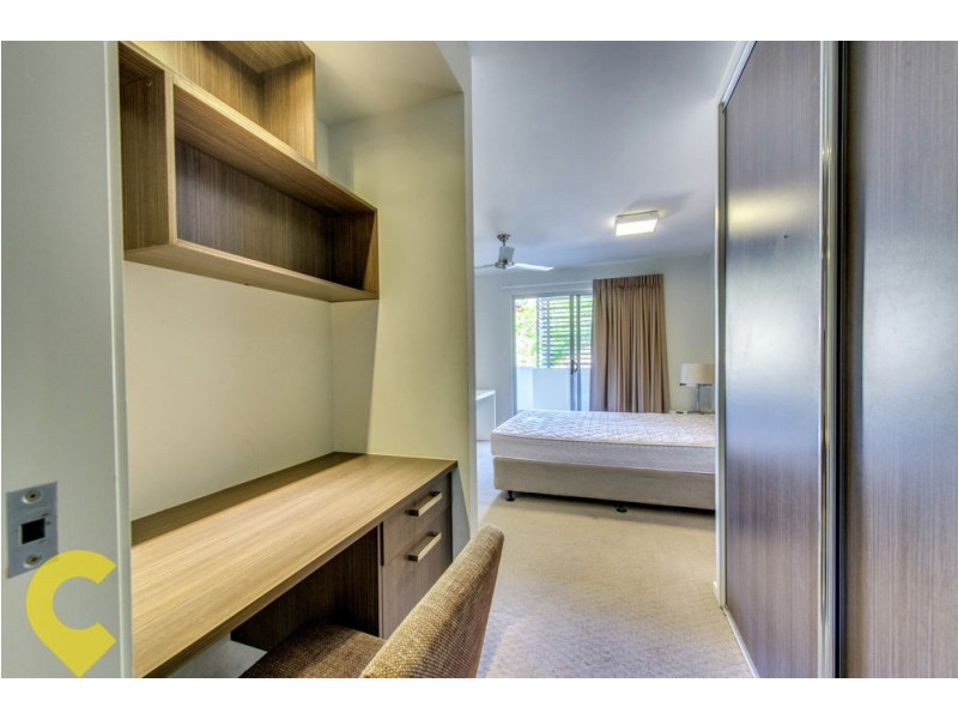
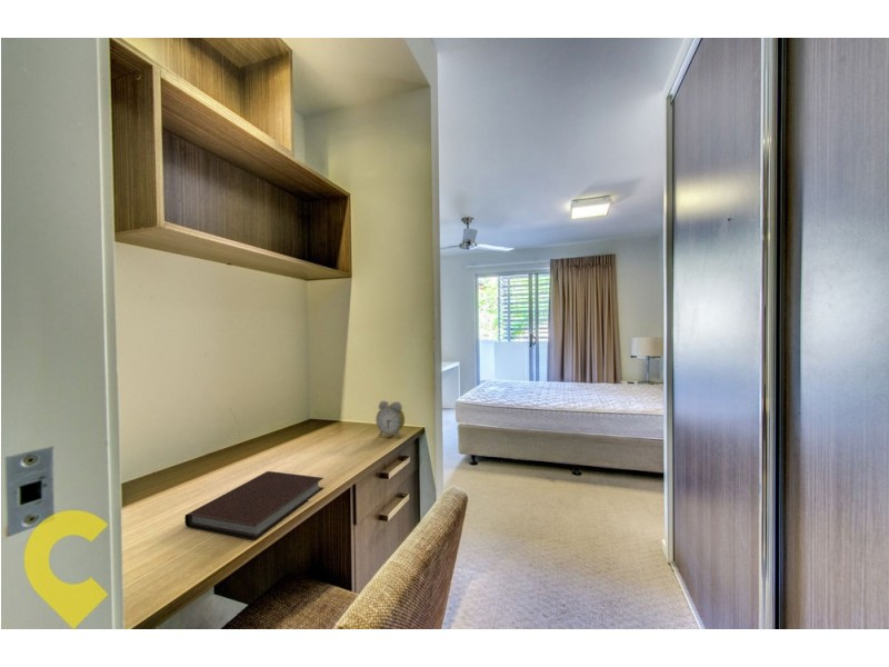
+ alarm clock (391, 418)
+ notebook (261, 499)
